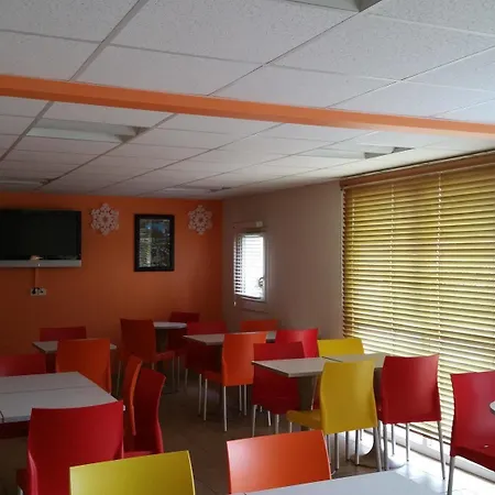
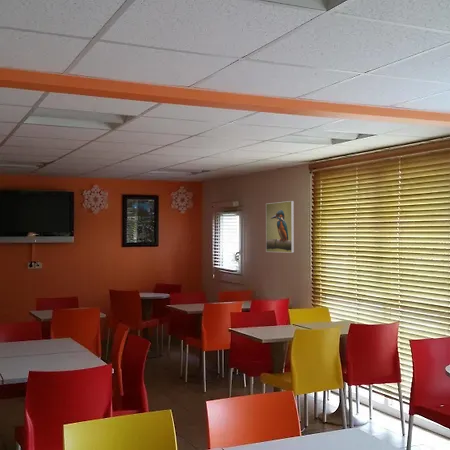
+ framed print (279, 227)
